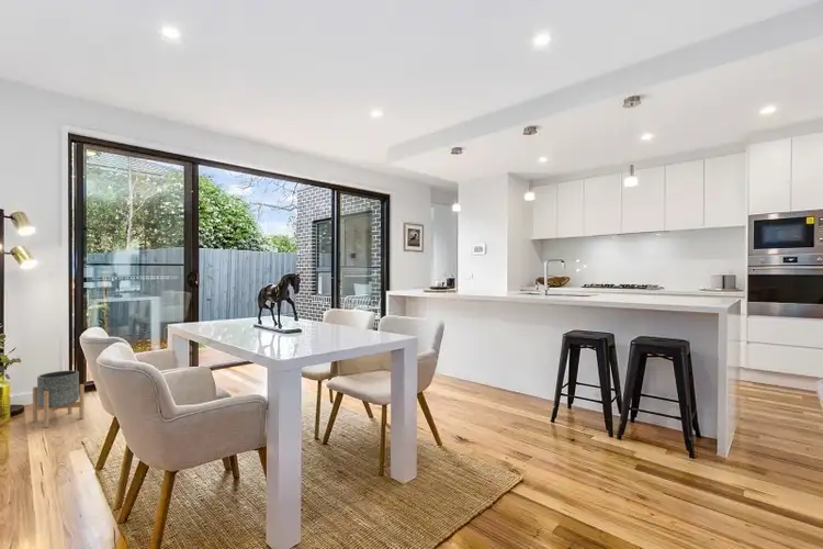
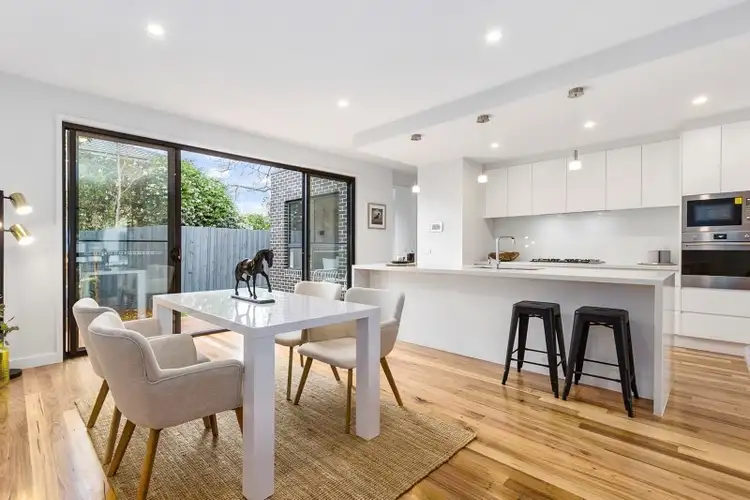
- planter (58, 396)
